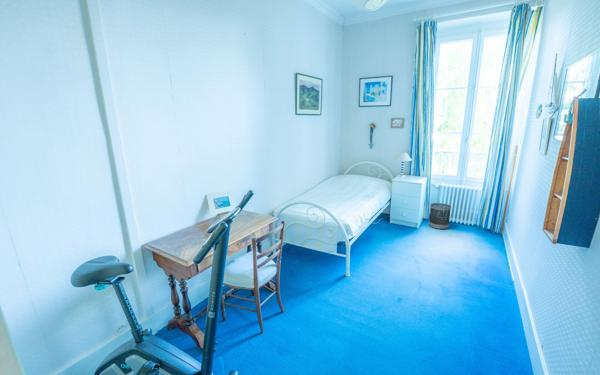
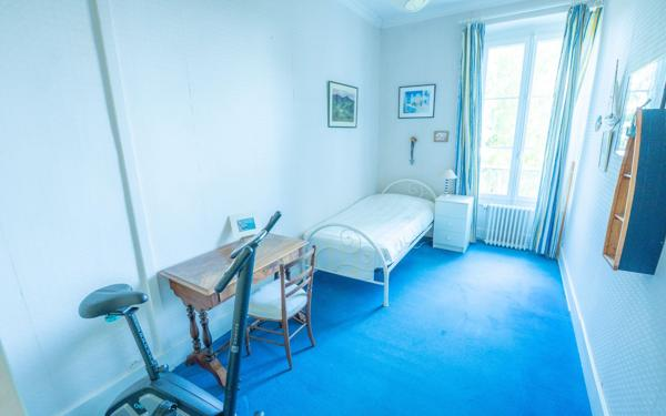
- wastebasket (439, 216)
